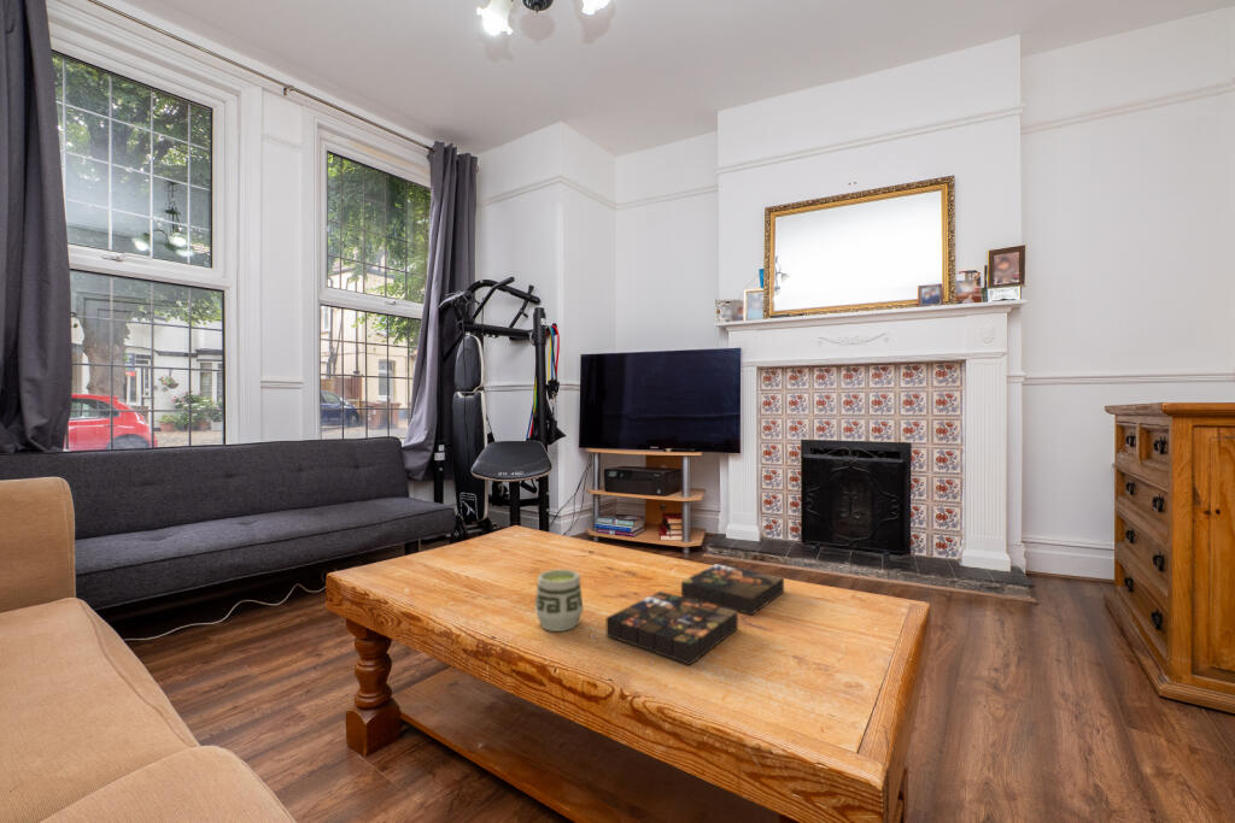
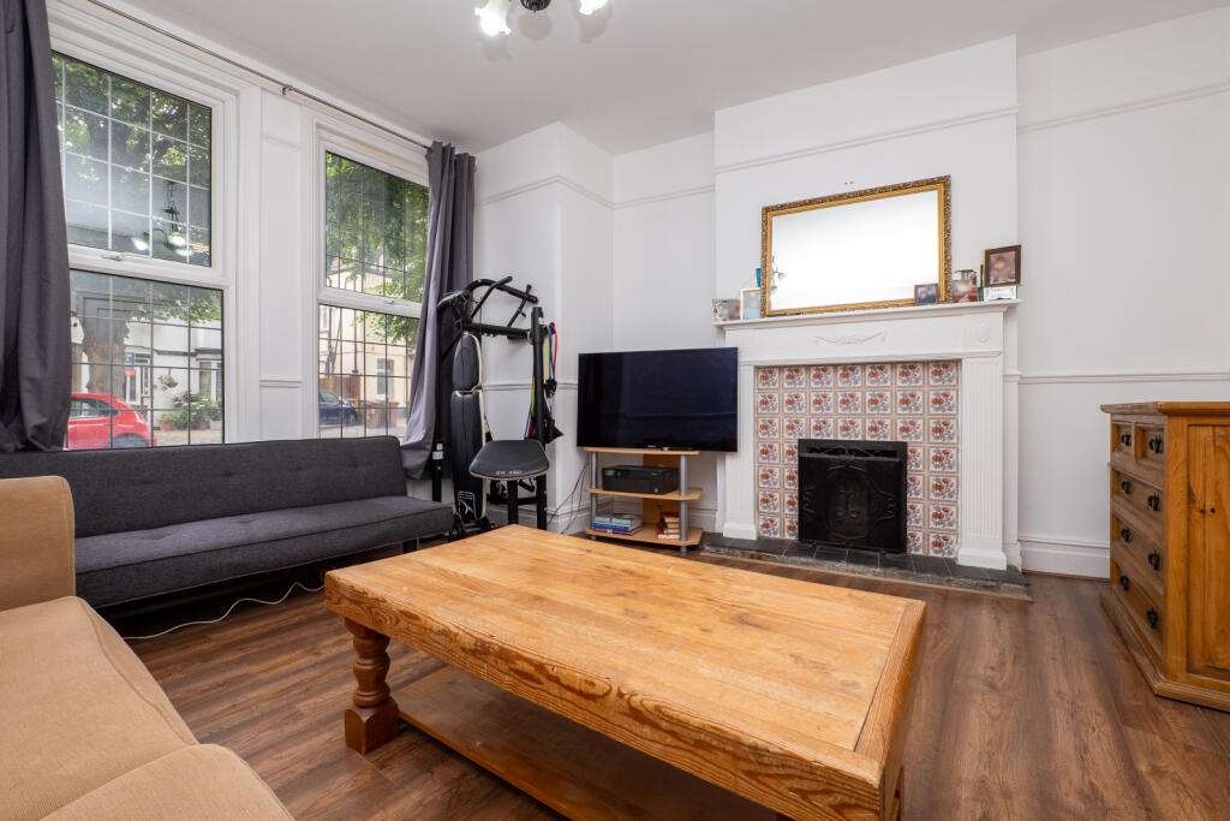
- cup (558, 599)
- board game (704, 604)
